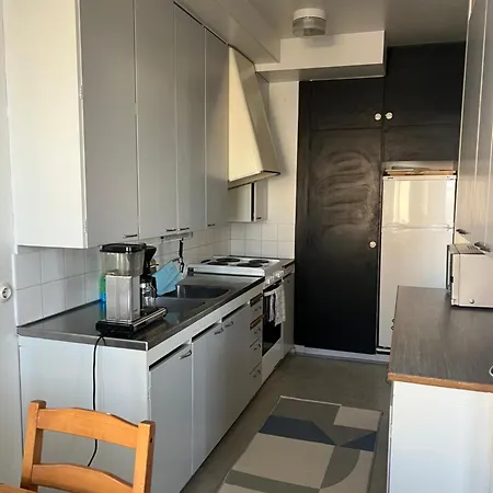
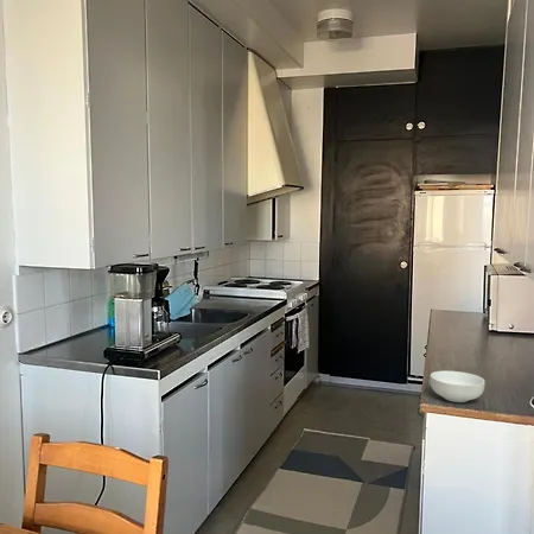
+ cereal bowl (456, 387)
